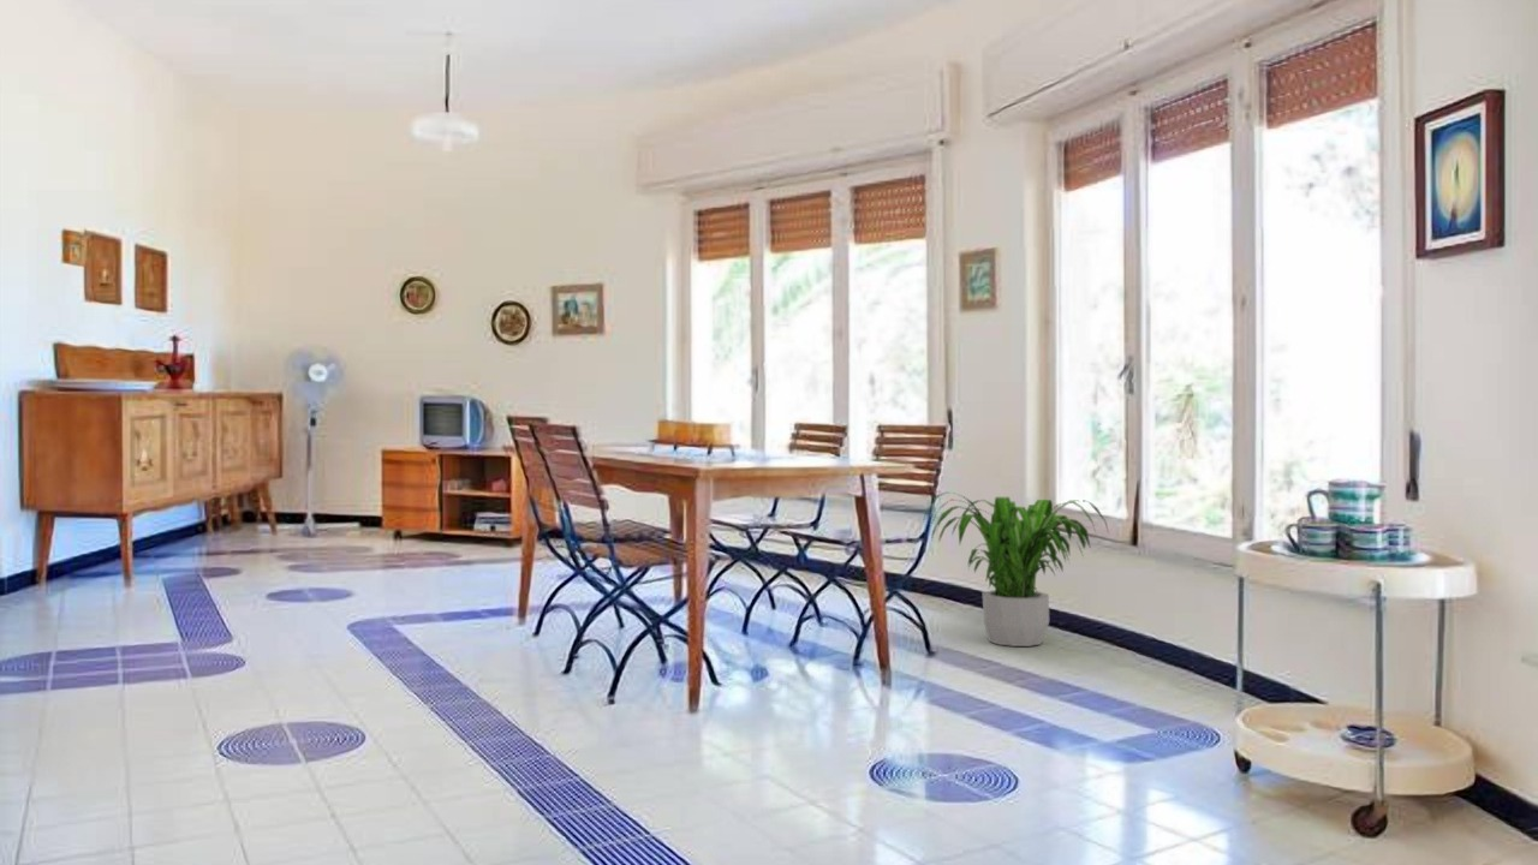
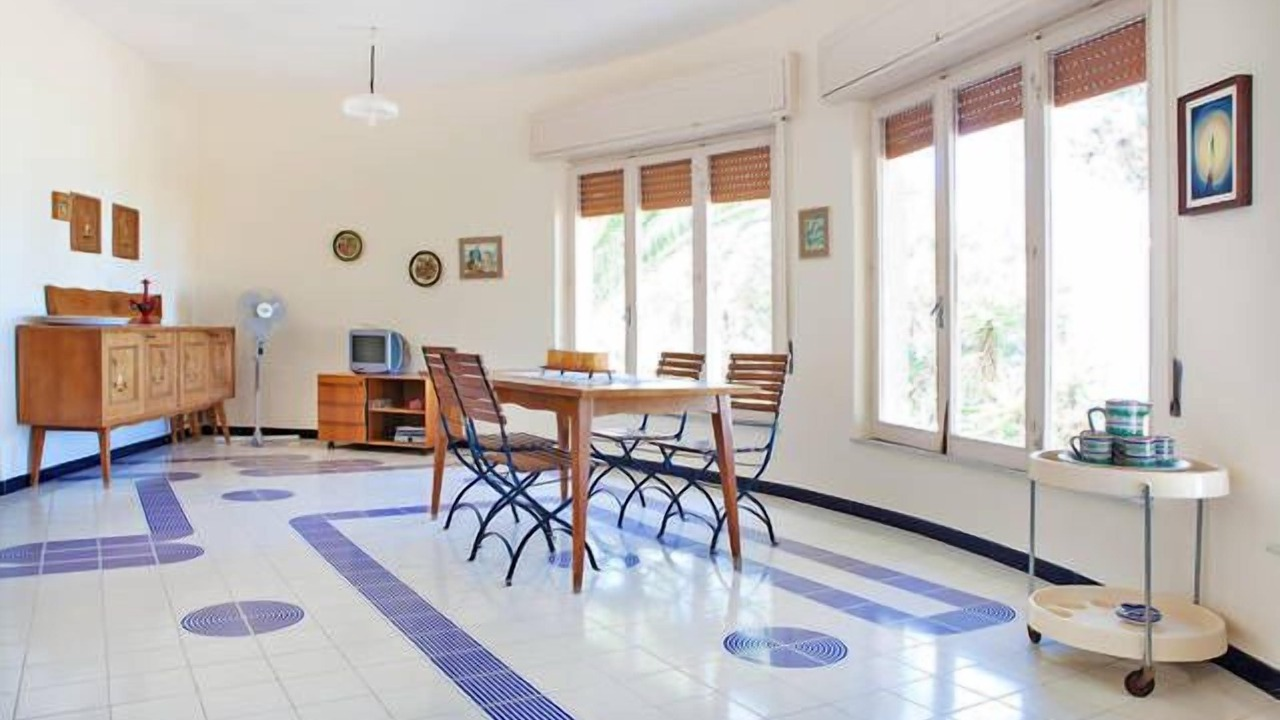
- potted plant (1018, 568)
